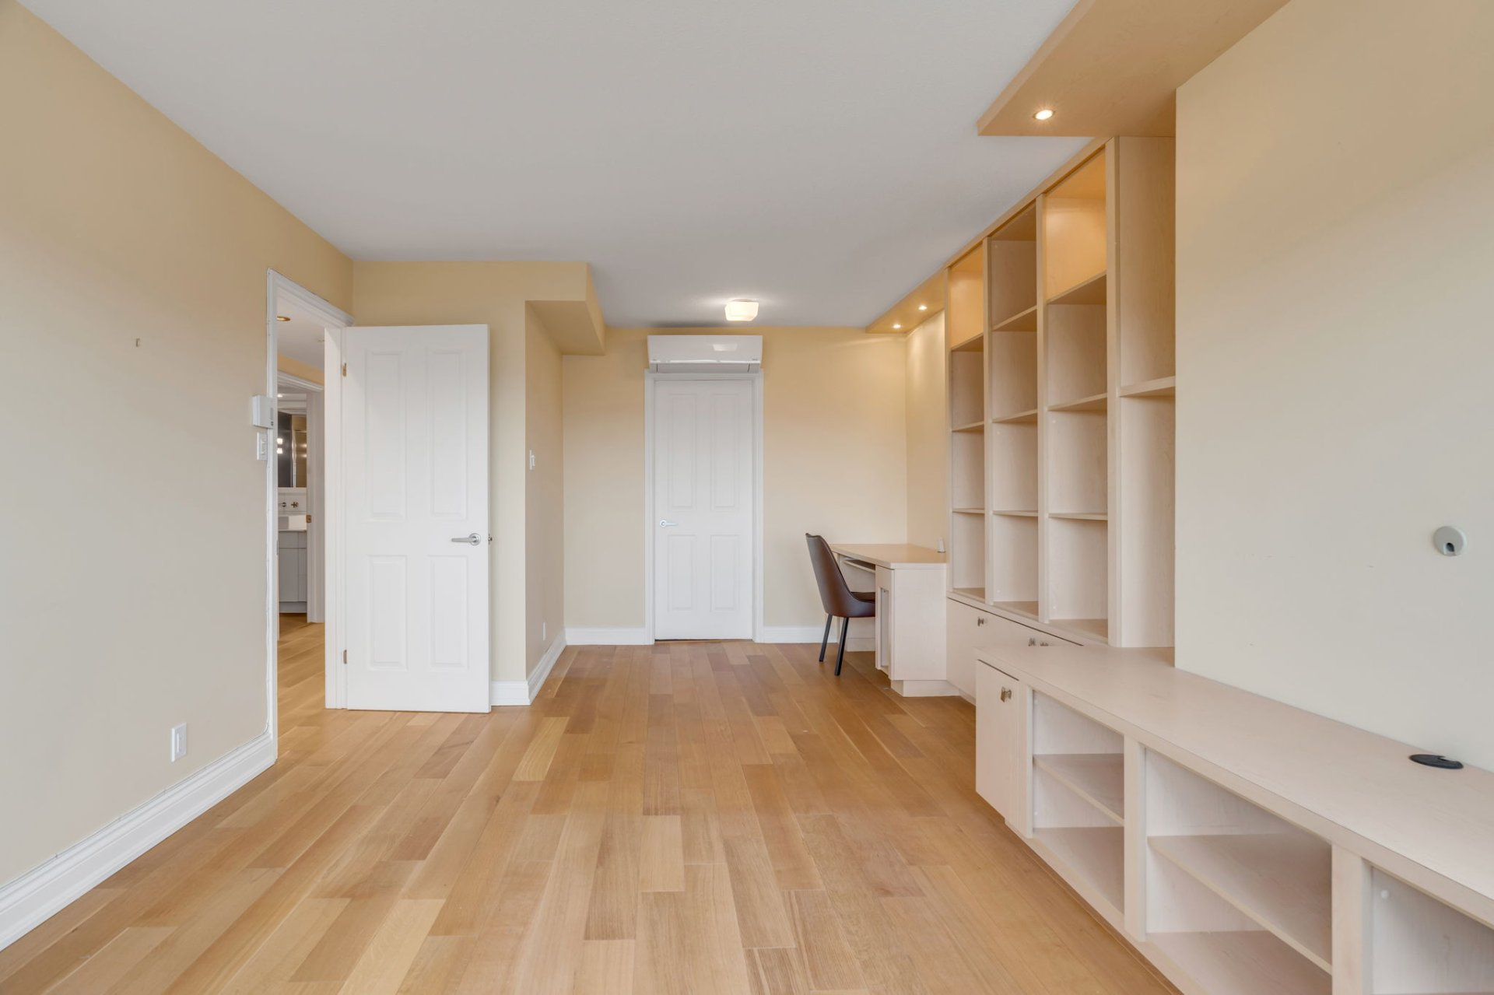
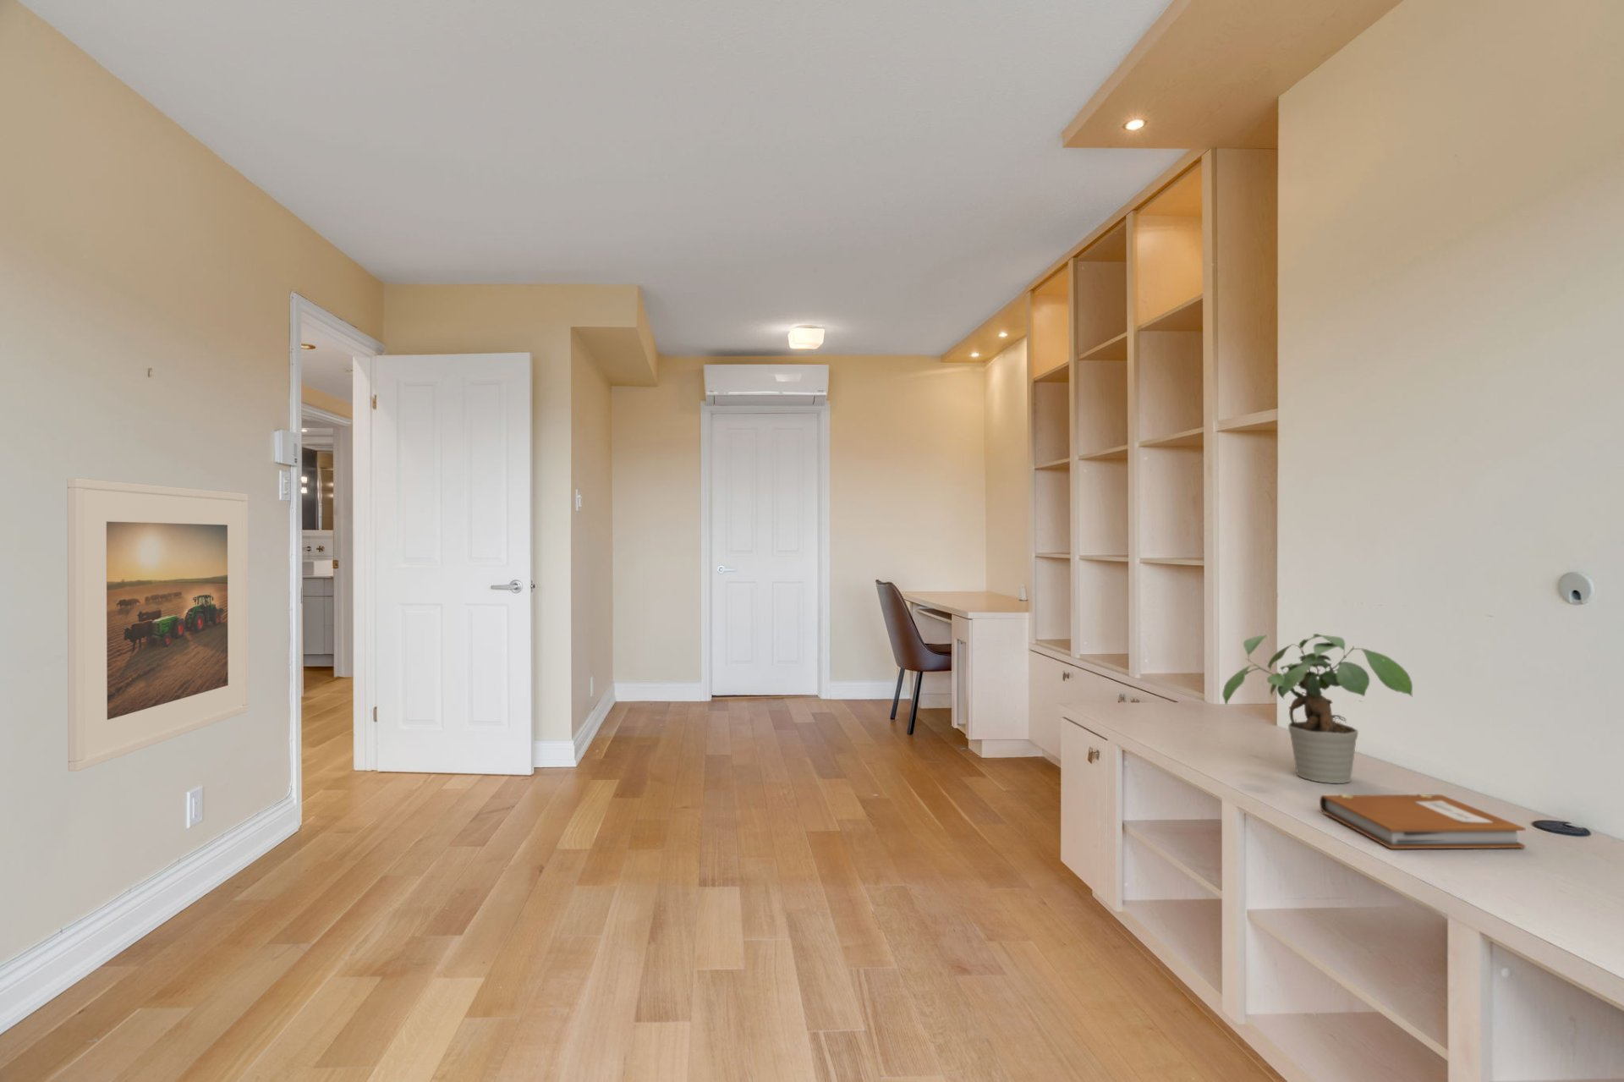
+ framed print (171, 611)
+ potted plant (1302, 704)
+ notebook (1419, 818)
